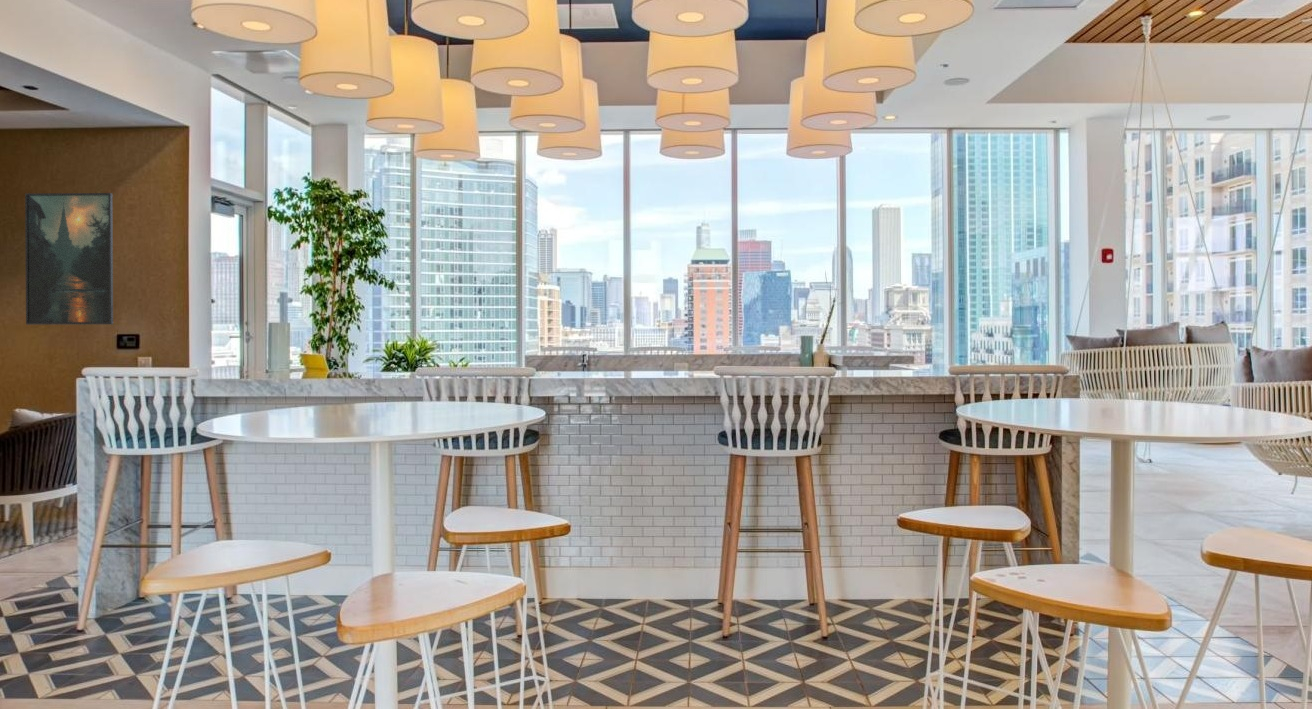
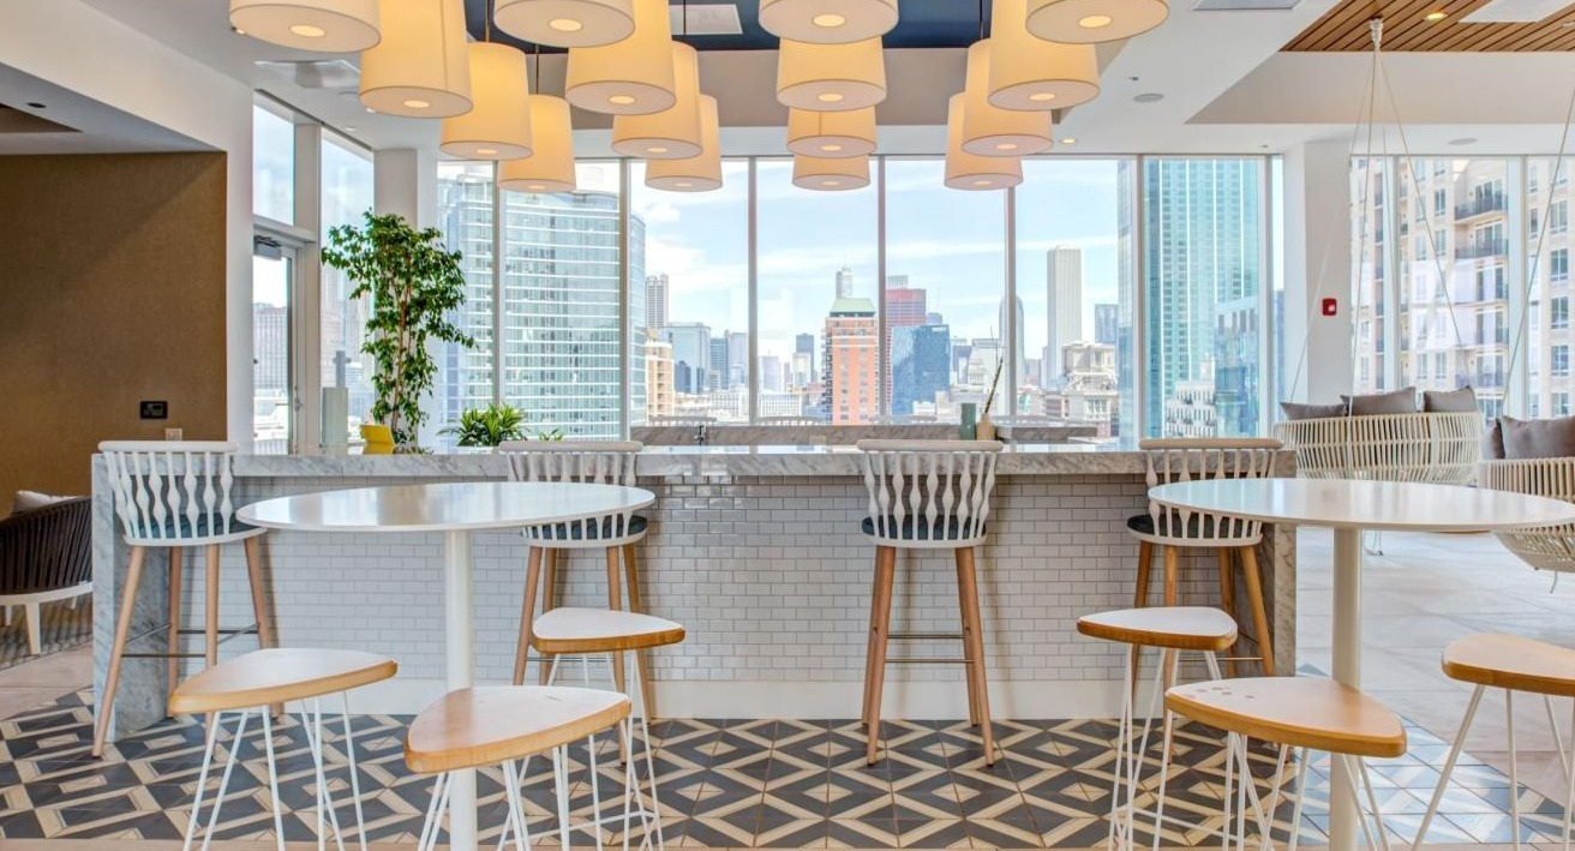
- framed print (69, 258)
